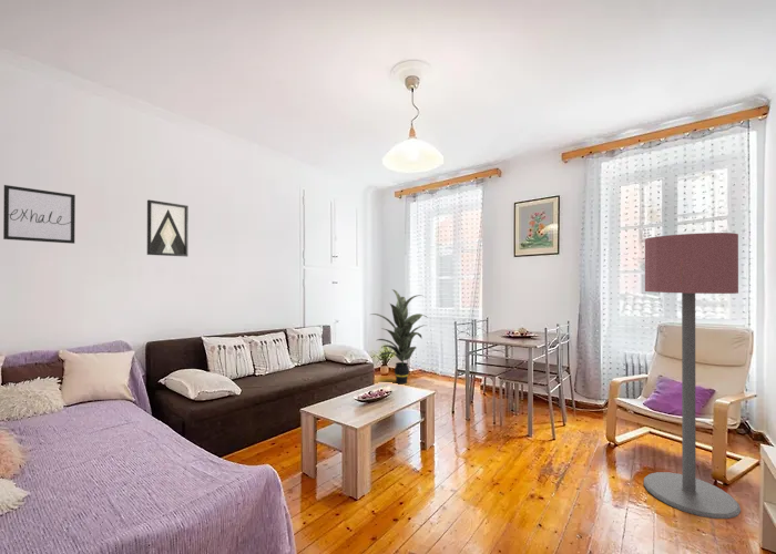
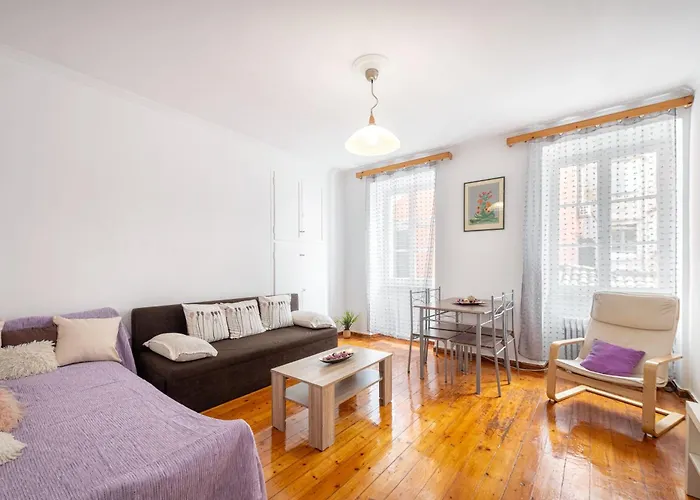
- indoor plant (400, 335)
- wall art (167, 229)
- floor lamp (688, 366)
- wall art (41, 215)
